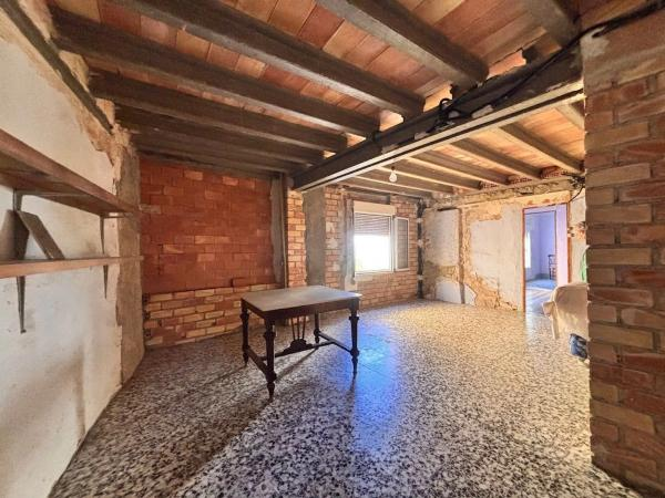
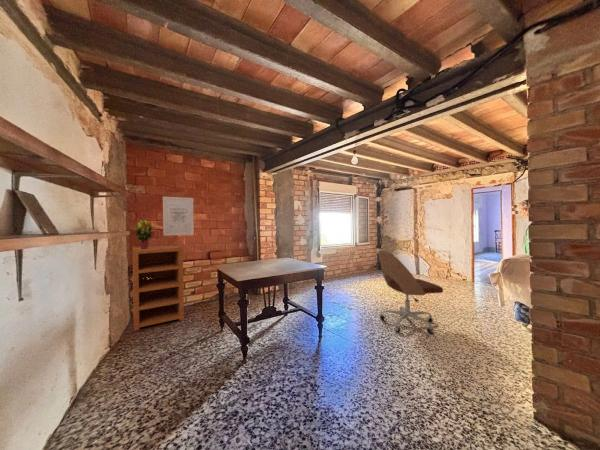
+ office chair (406, 286)
+ potted plant (143, 234)
+ cupboard (157, 282)
+ wall art (178, 216)
